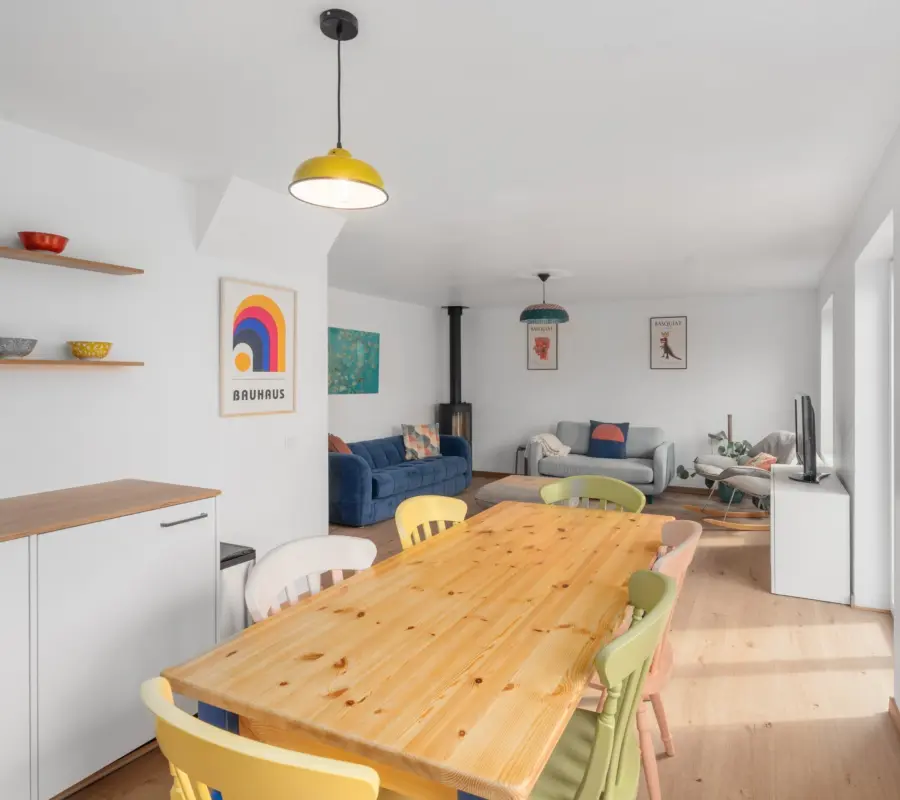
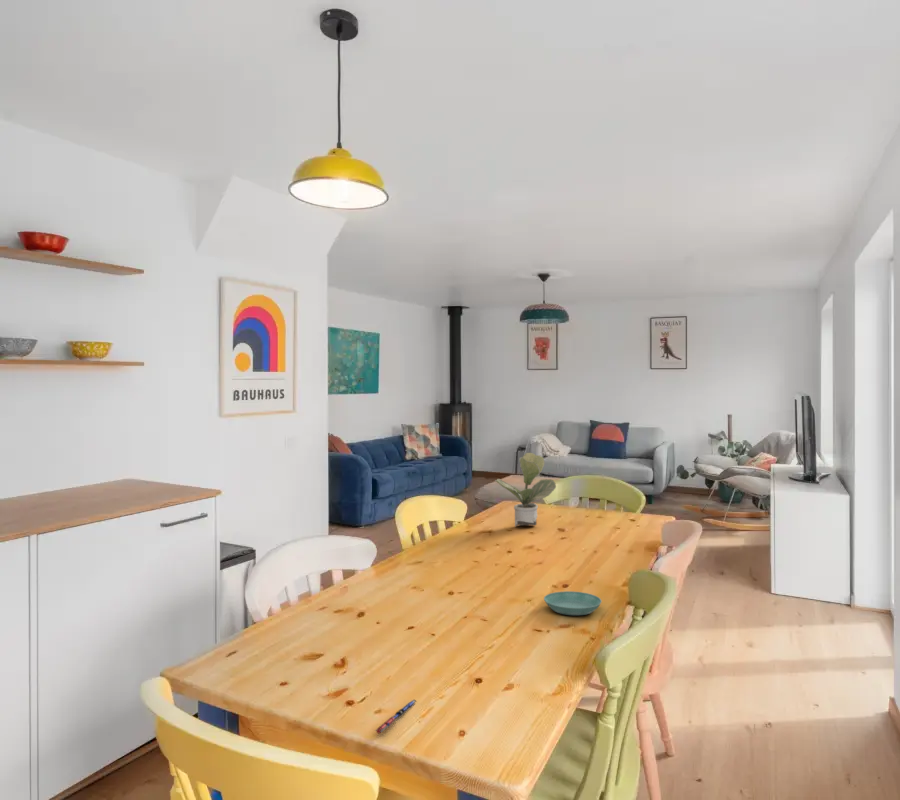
+ pen (397, 714)
+ saucer (572, 604)
+ potted plant (524, 491)
